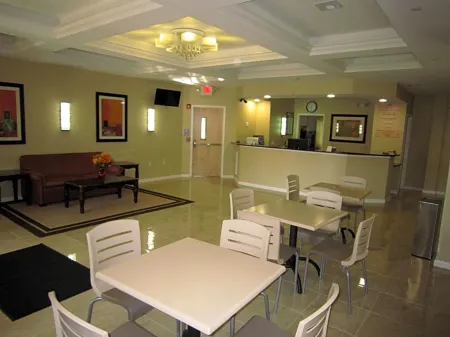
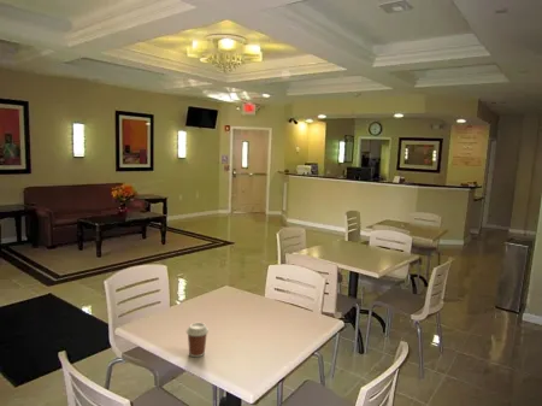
+ coffee cup (196, 339)
